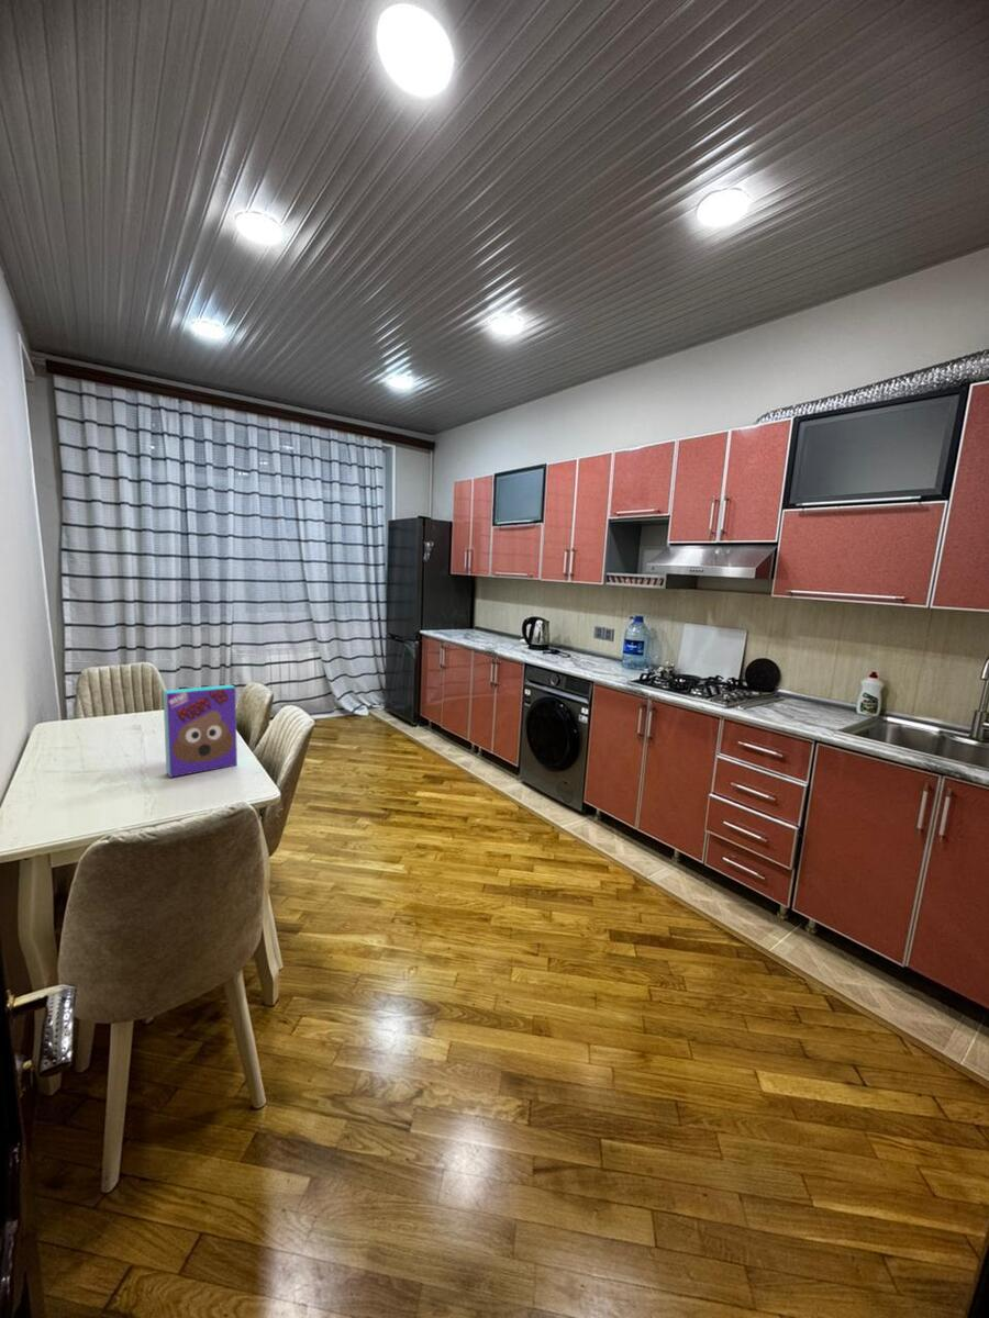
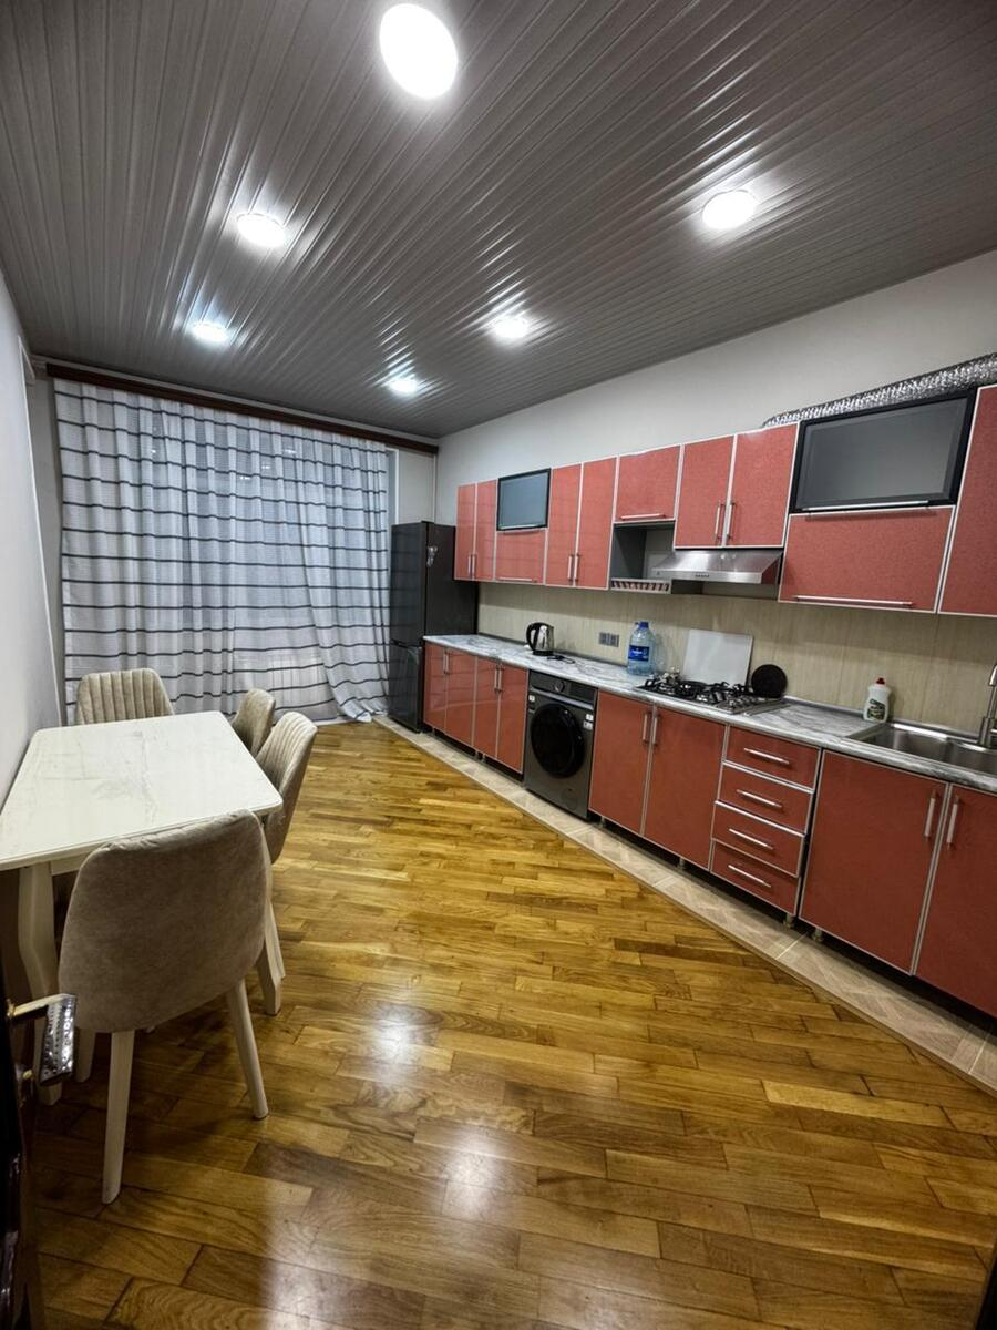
- cereal box (201, 728)
